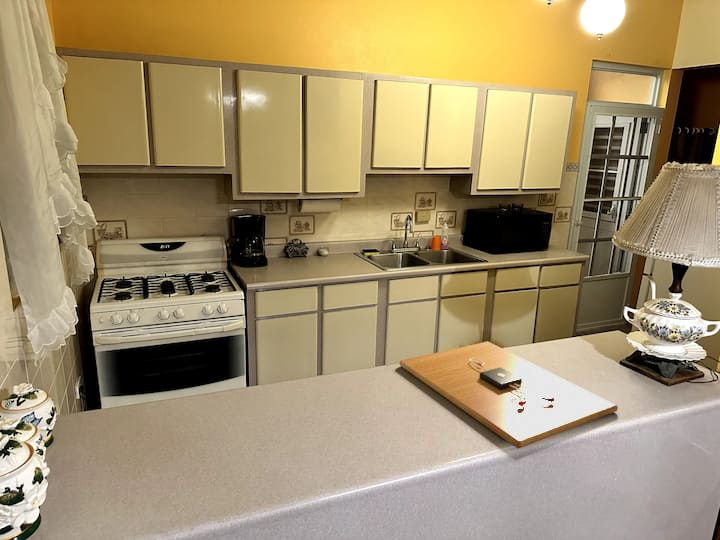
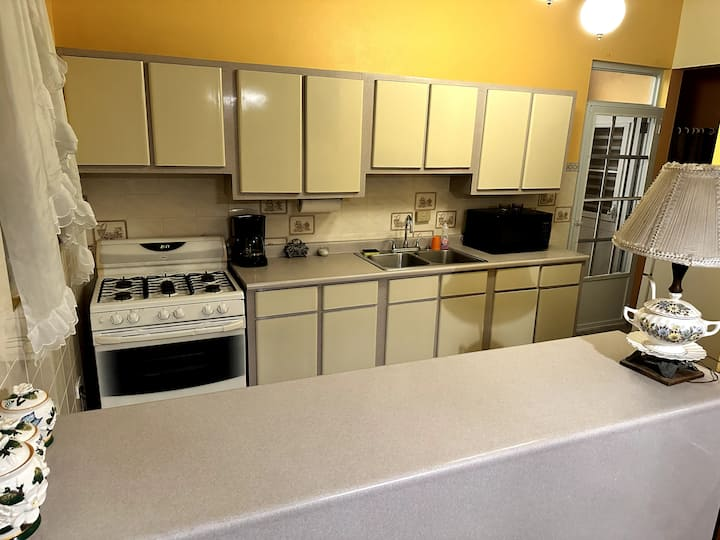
- cutting board (500, 380)
